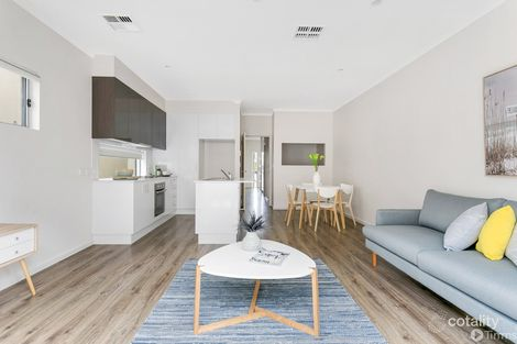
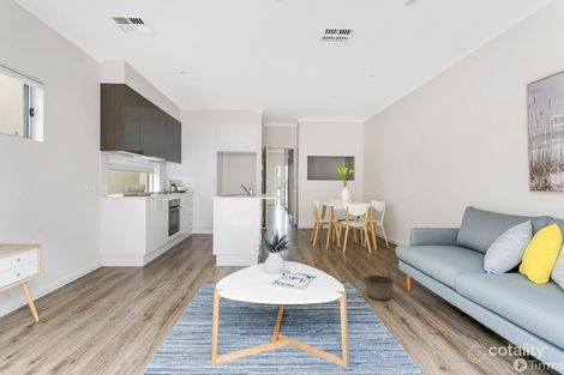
+ basket (378, 280)
